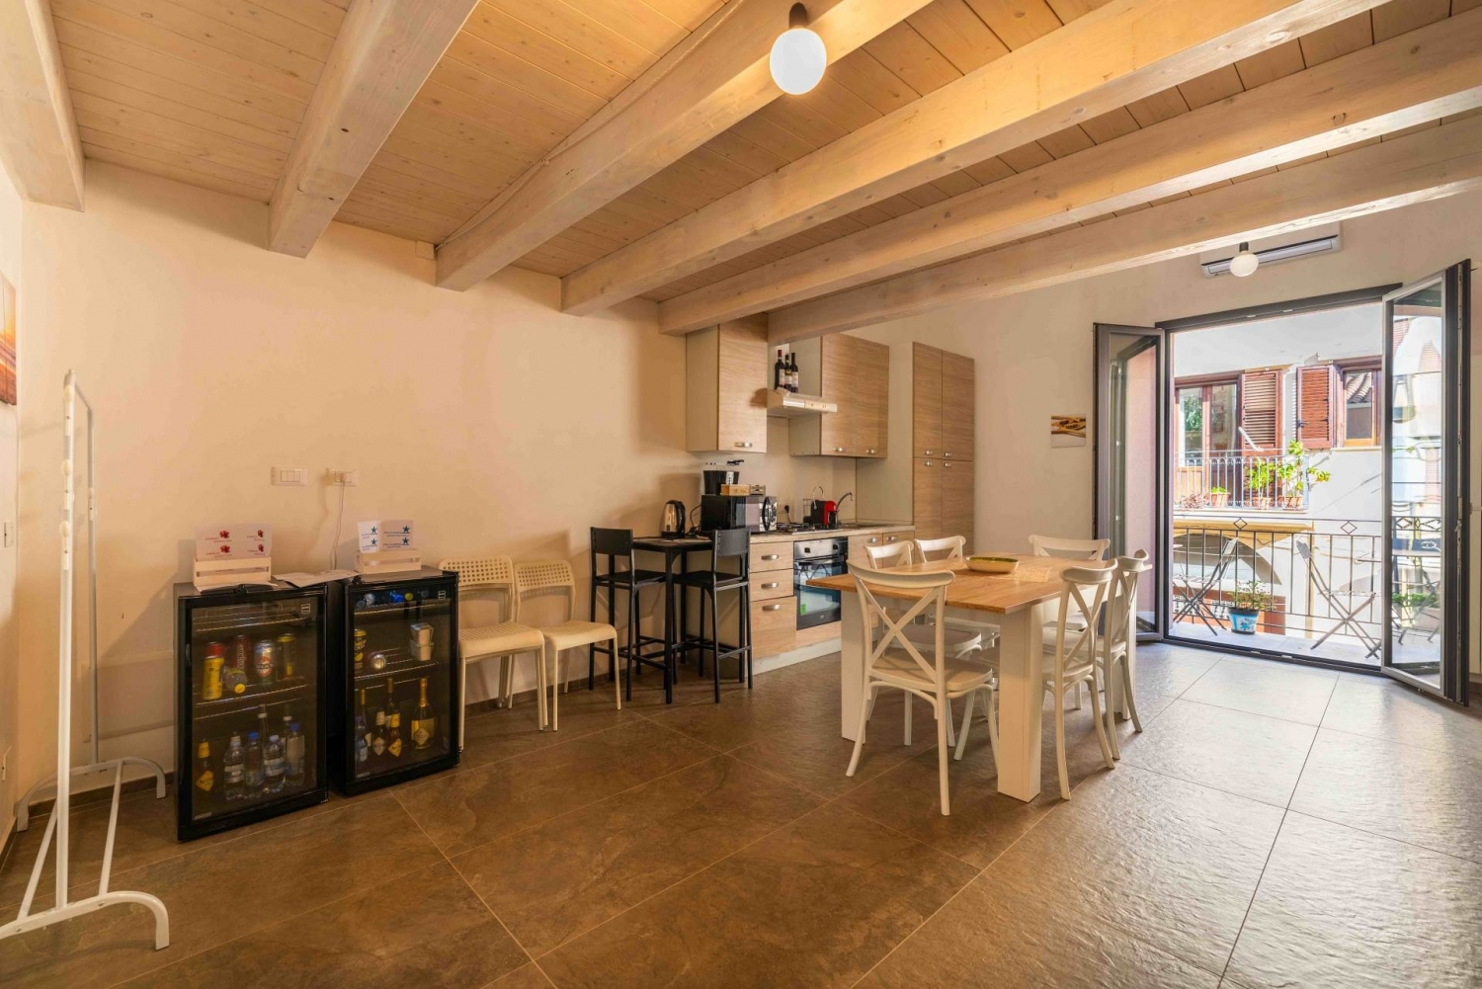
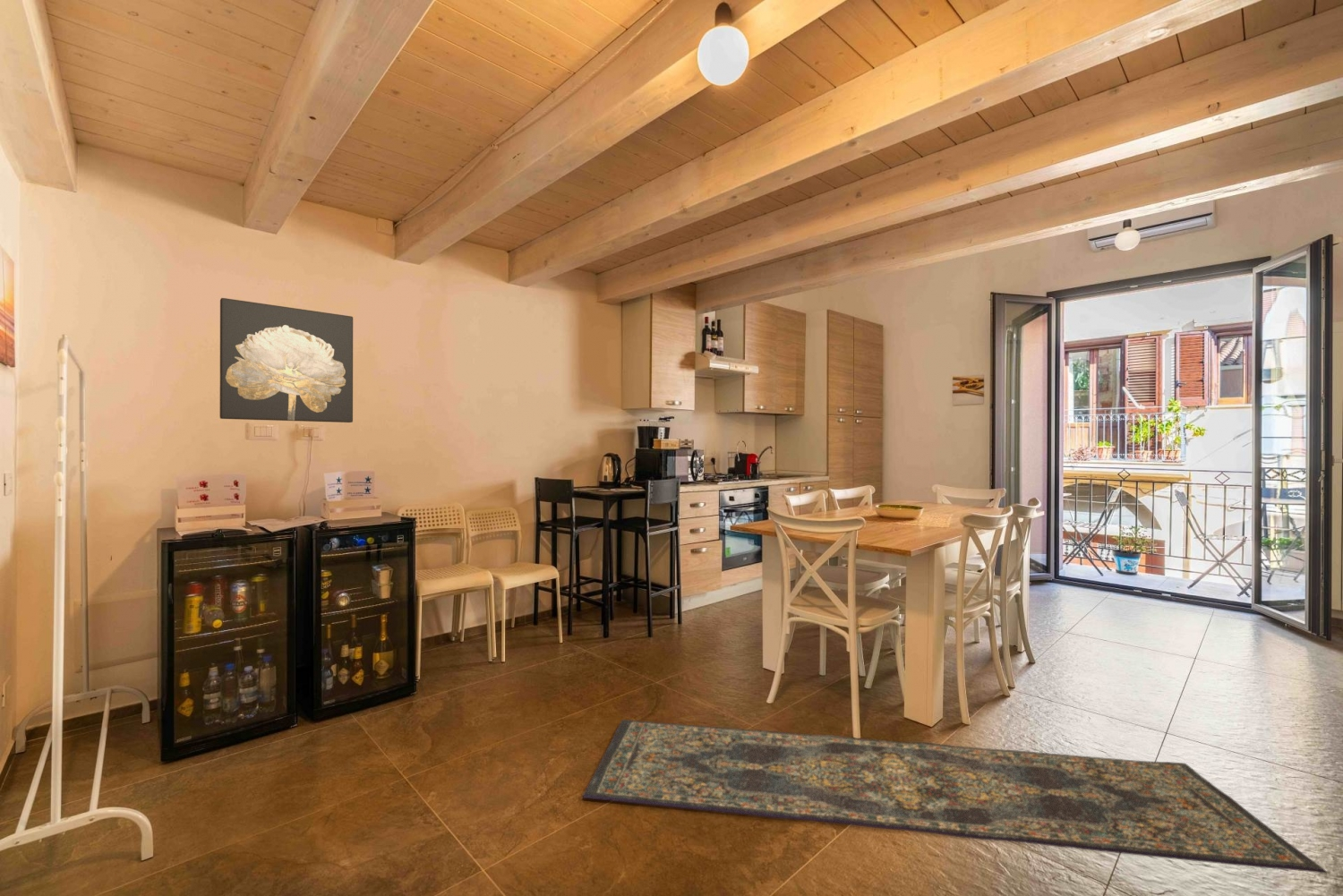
+ rug (898, 779)
+ wall art (290, 364)
